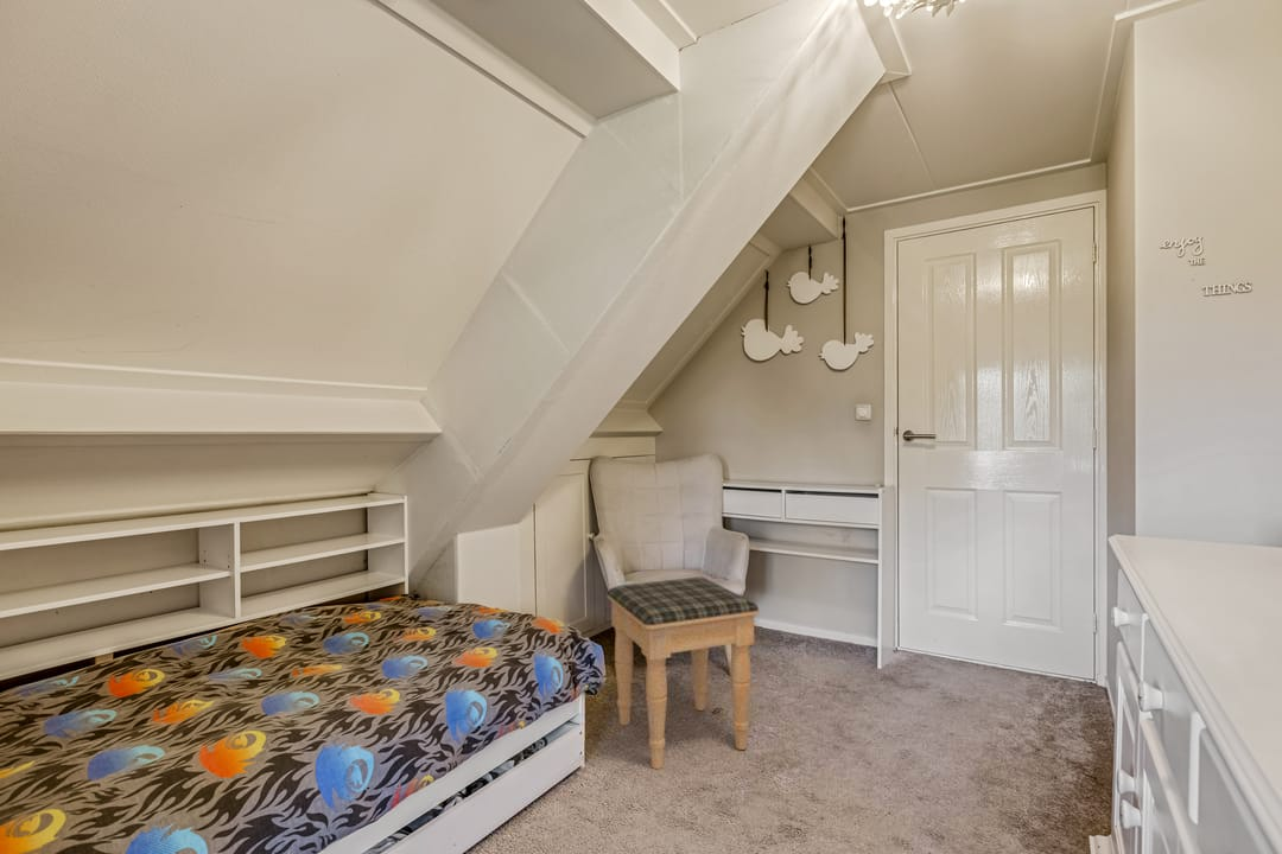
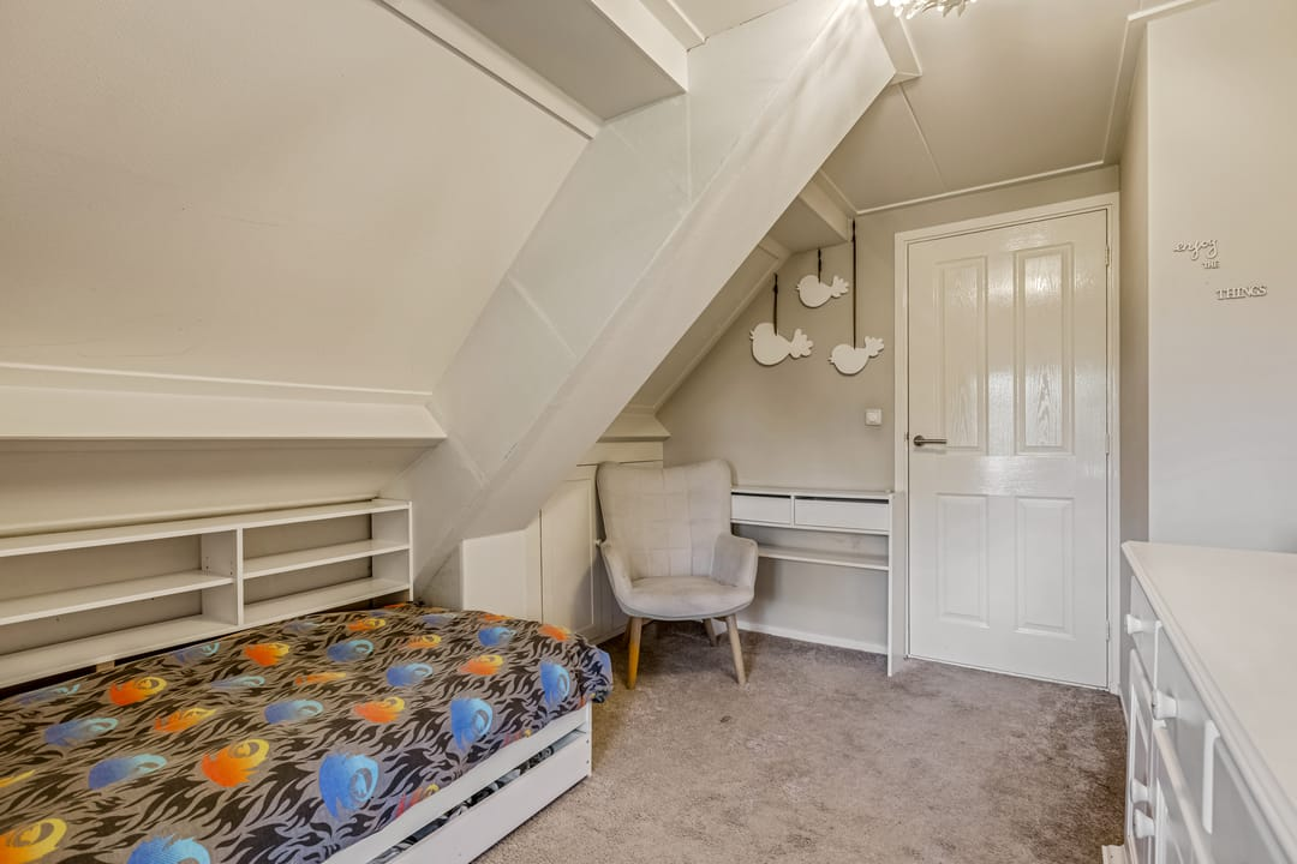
- footstool (679, 651)
